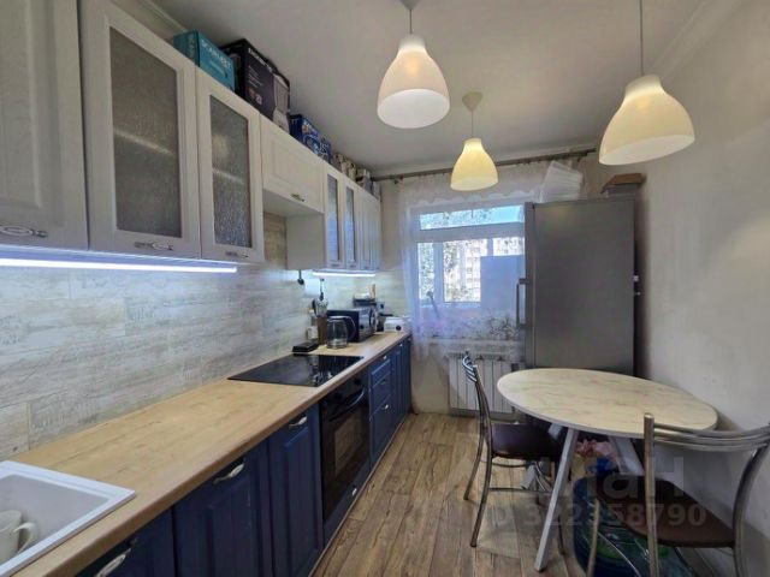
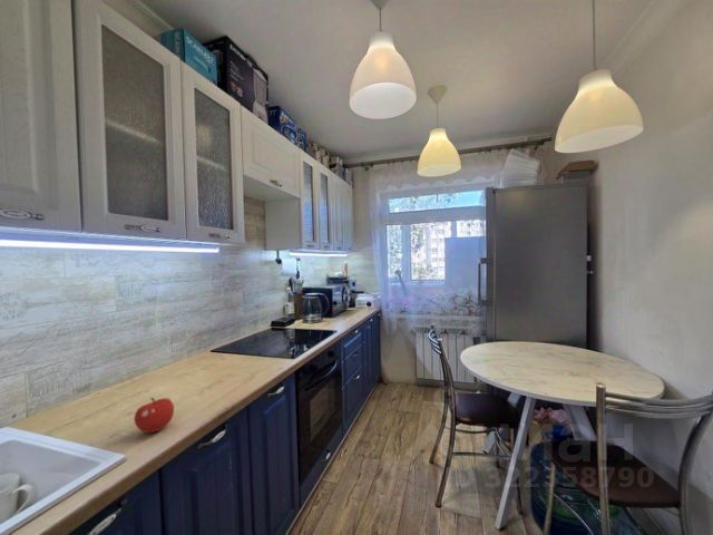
+ fruit (154, 412)
